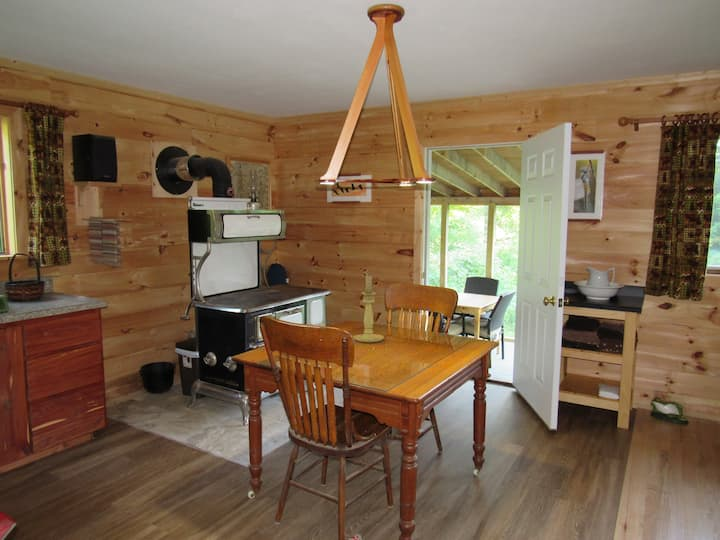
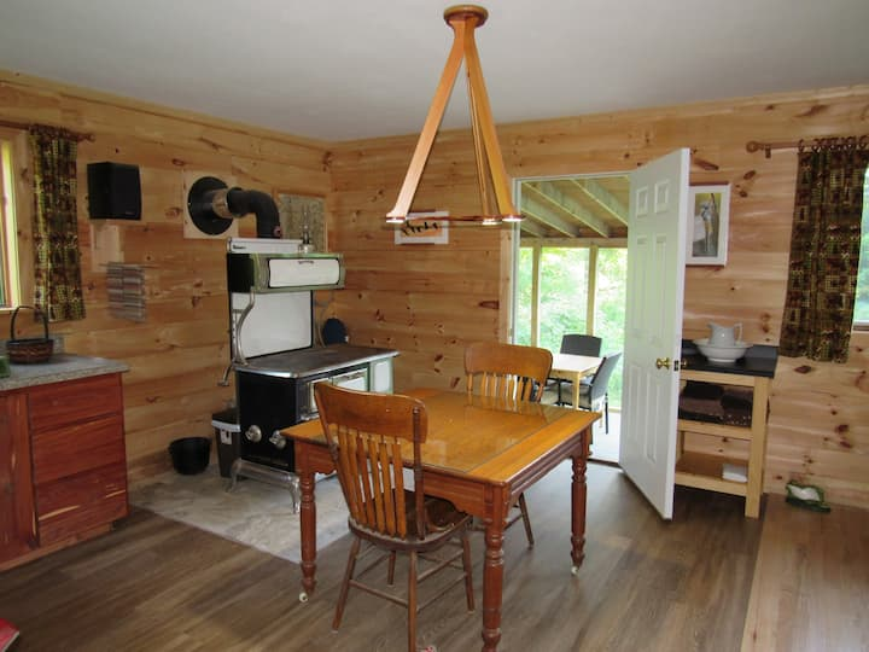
- candle holder (368, 306)
